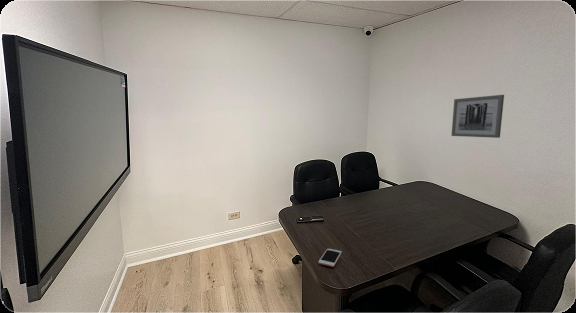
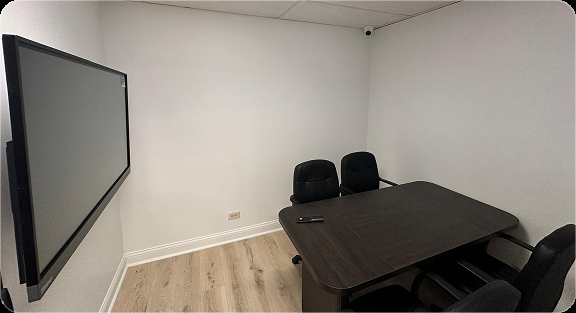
- cell phone (330, 257)
- wall art (475, 117)
